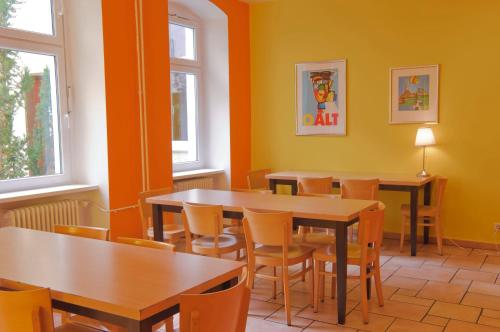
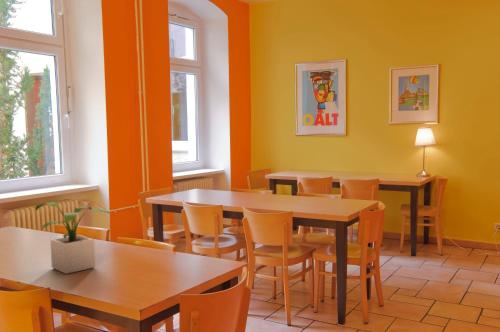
+ potted plant (71, 235)
